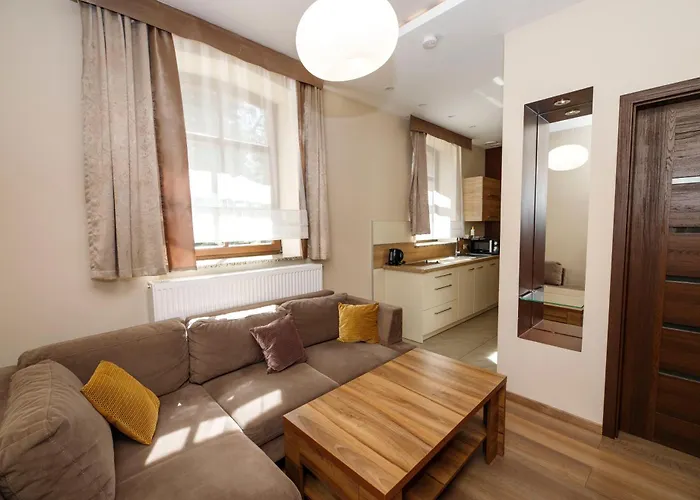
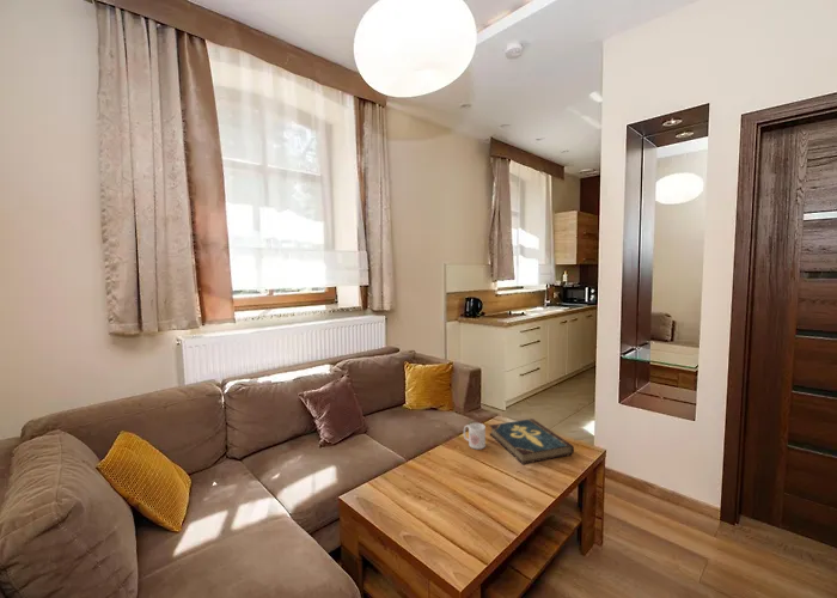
+ mug (474, 434)
+ book (529, 439)
